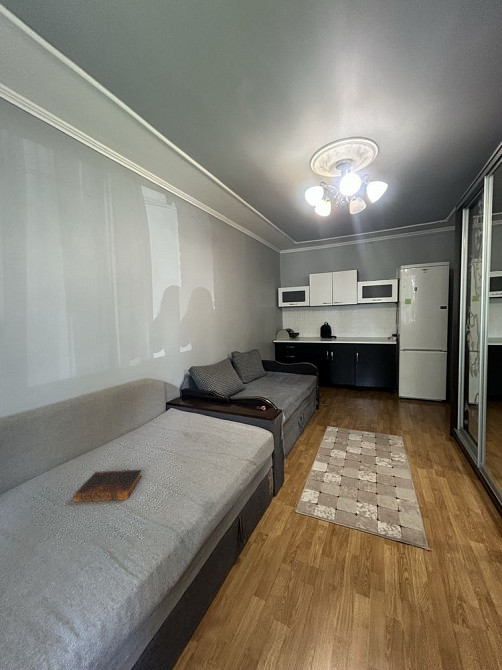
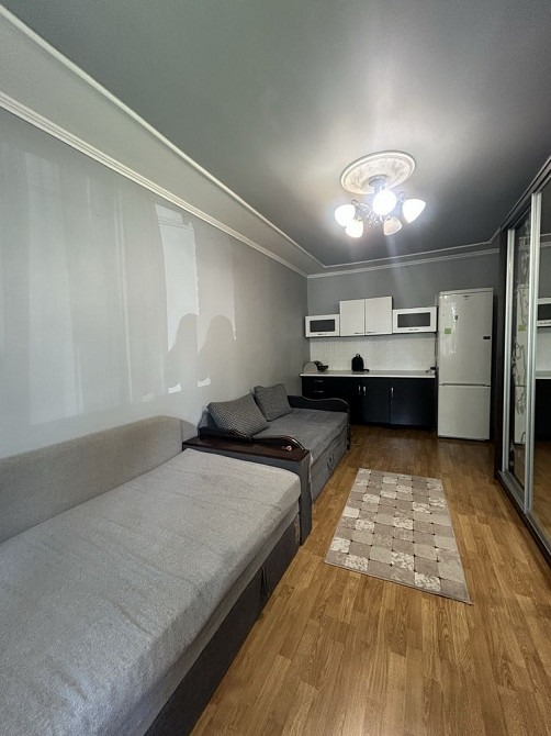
- book (110, 484)
